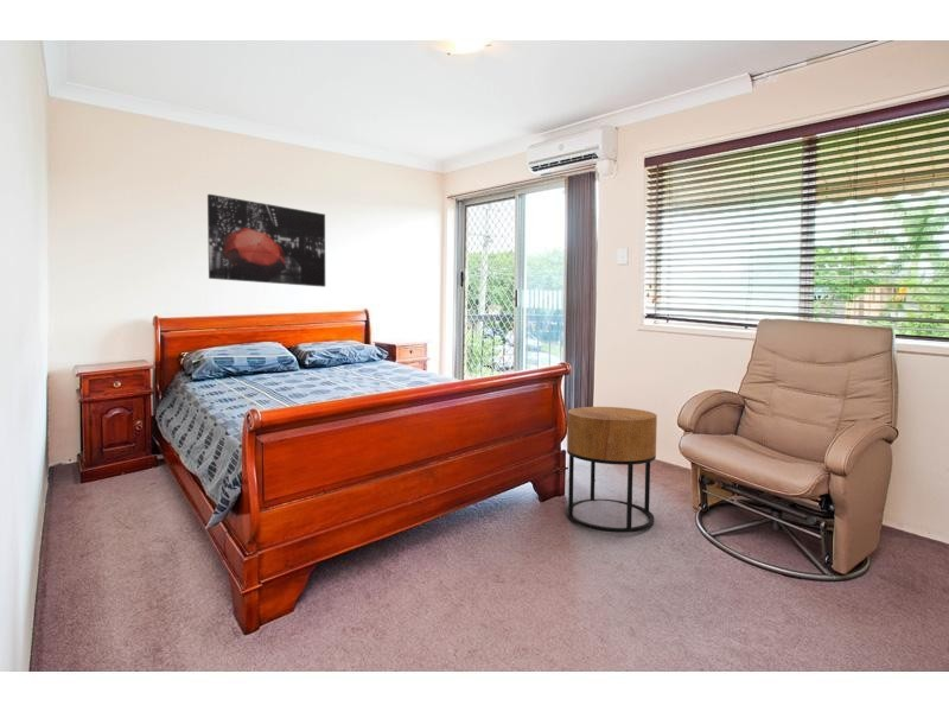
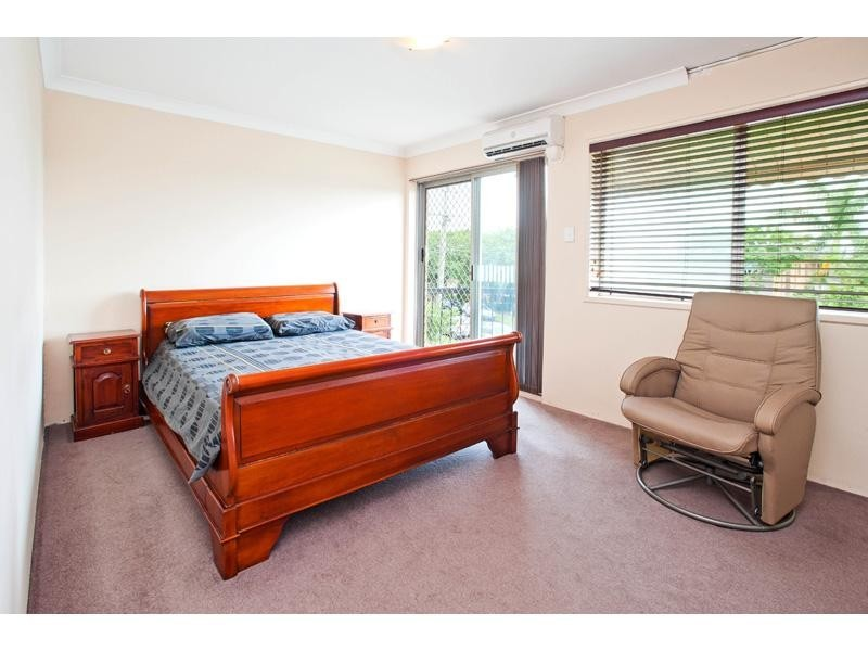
- side table (610, 463)
- wall art (270, 243)
